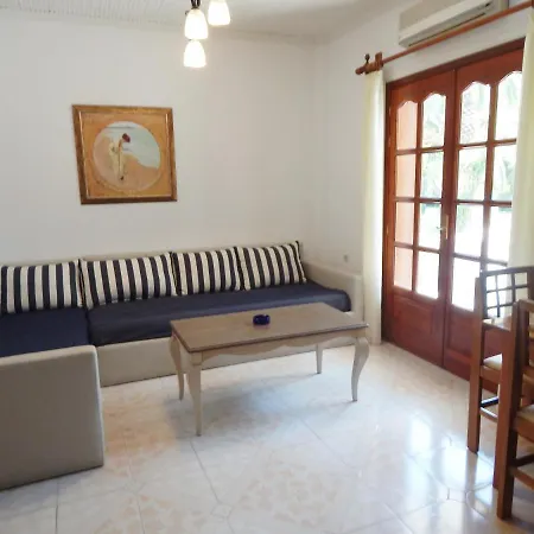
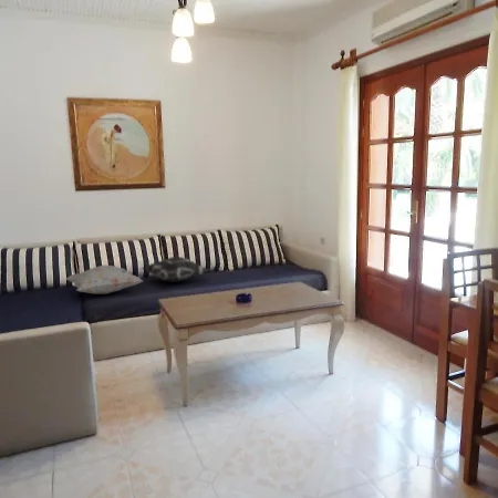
+ decorative pillow (103, 279)
+ decorative pillow (176, 268)
